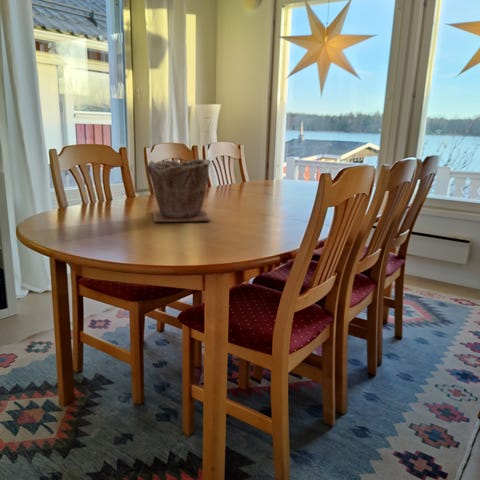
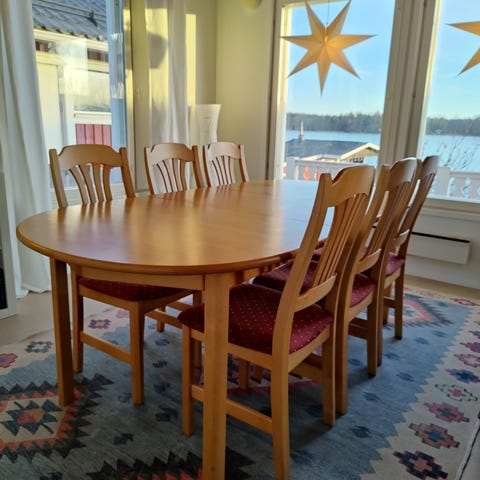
- plant pot (180, 188)
